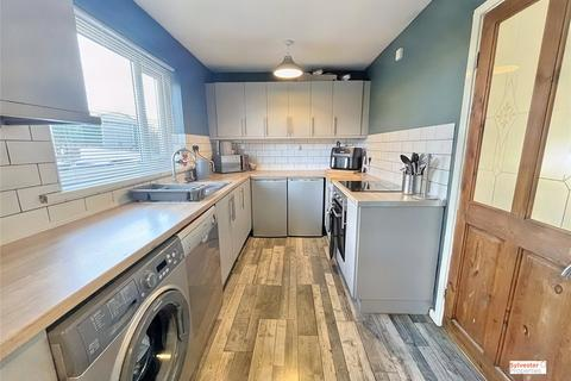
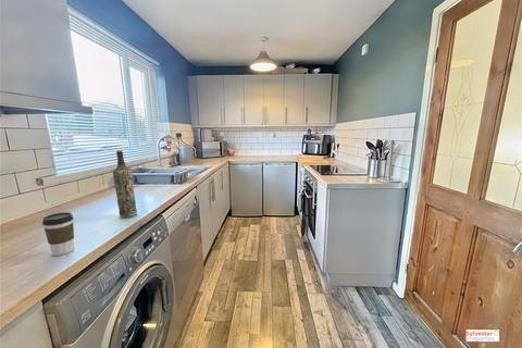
+ bottle (124, 184)
+ coffee cup (60, 234)
